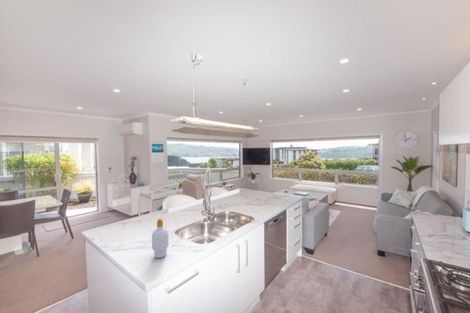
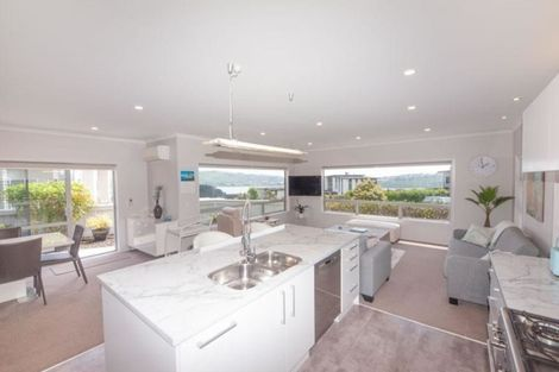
- soap bottle (160, 237)
